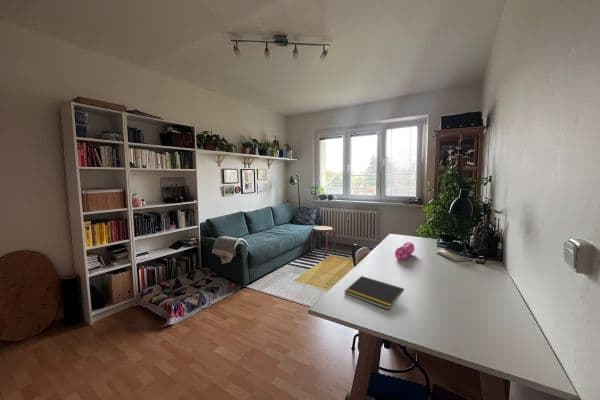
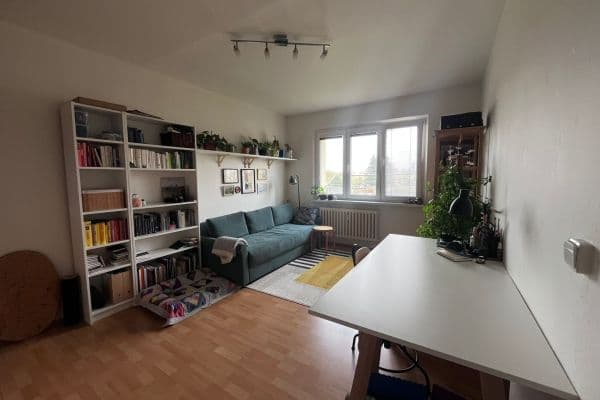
- notepad (373, 291)
- pencil case (405, 250)
